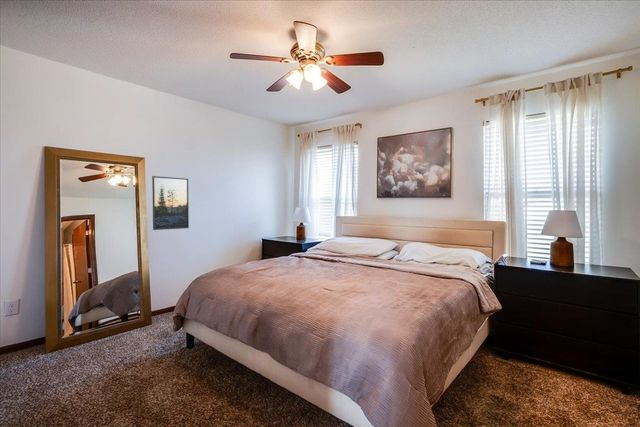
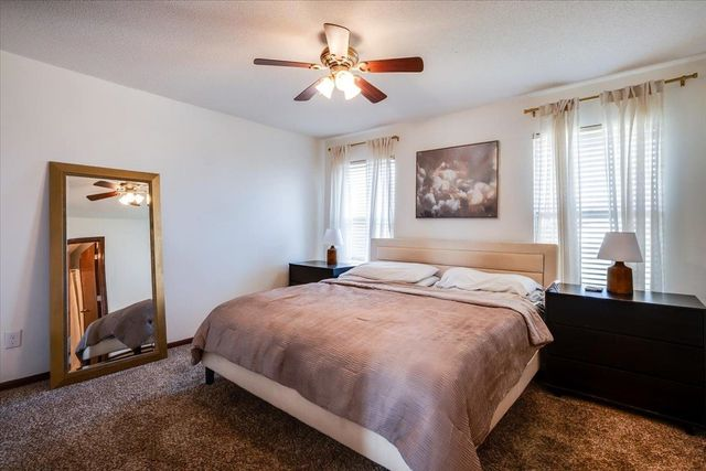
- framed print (171, 203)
